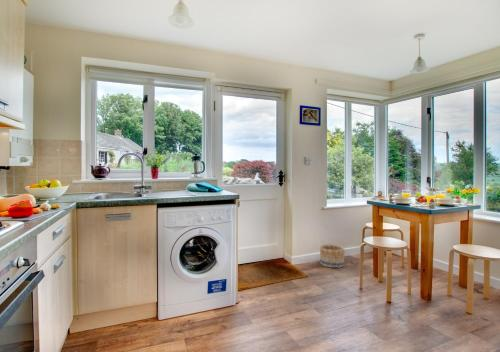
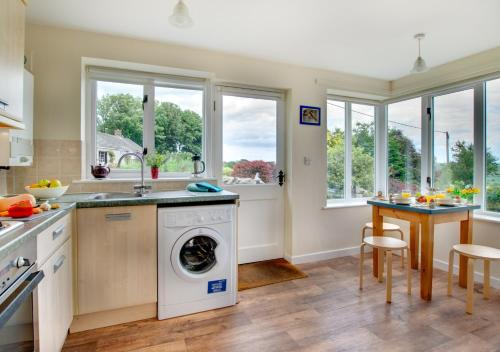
- basket (331, 255)
